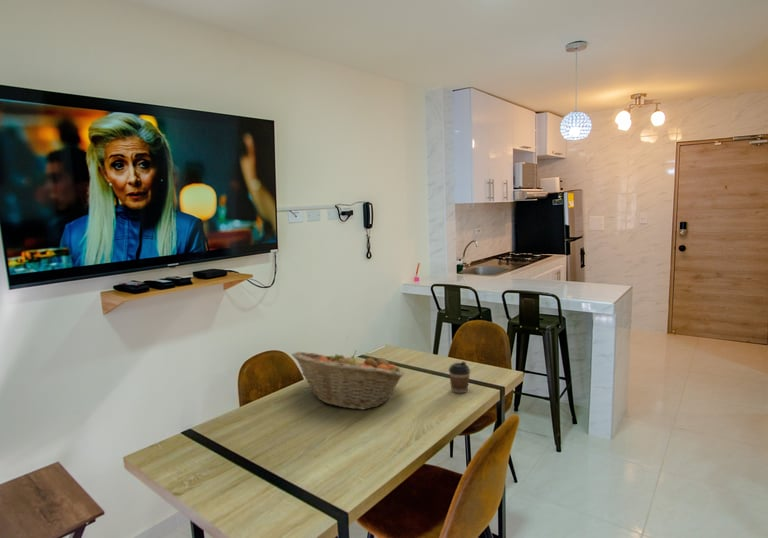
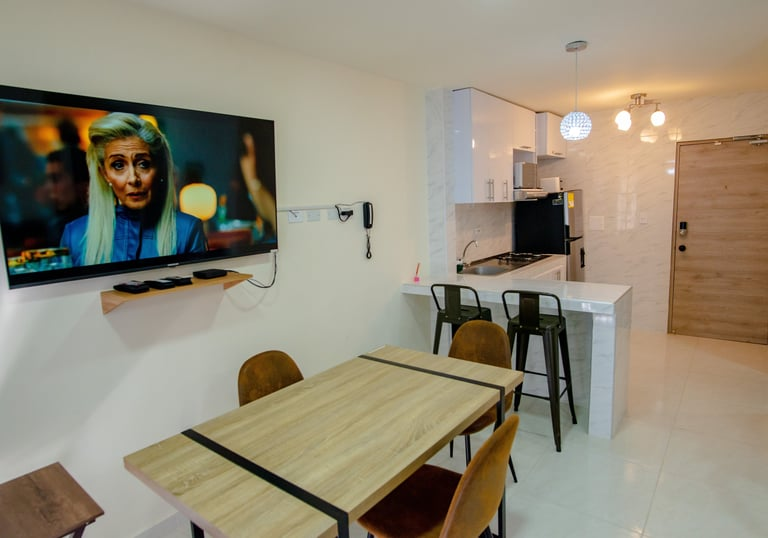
- coffee cup (459, 376)
- fruit basket (347, 372)
